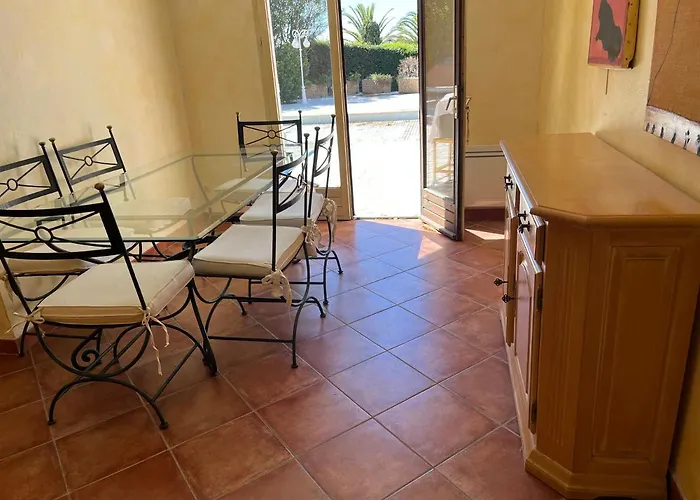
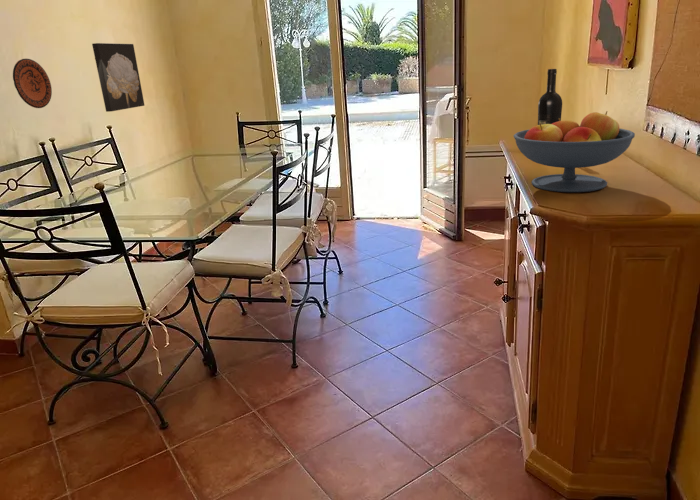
+ wine bottle (549, 110)
+ fruit bowl (570, 150)
+ wall art (119, 76)
+ decorative plate (32, 83)
